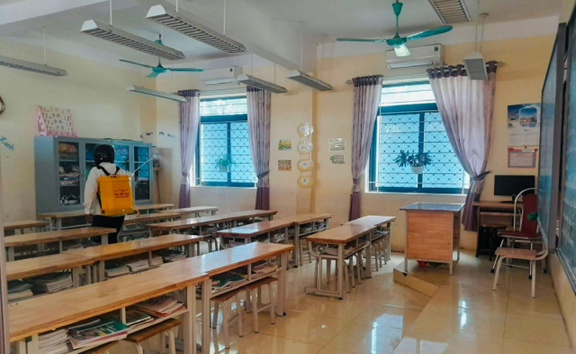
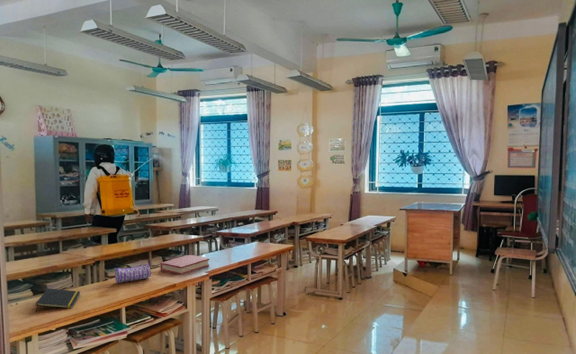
+ pencil case (133, 272)
+ notepad (59, 298)
+ hardback book (185, 264)
